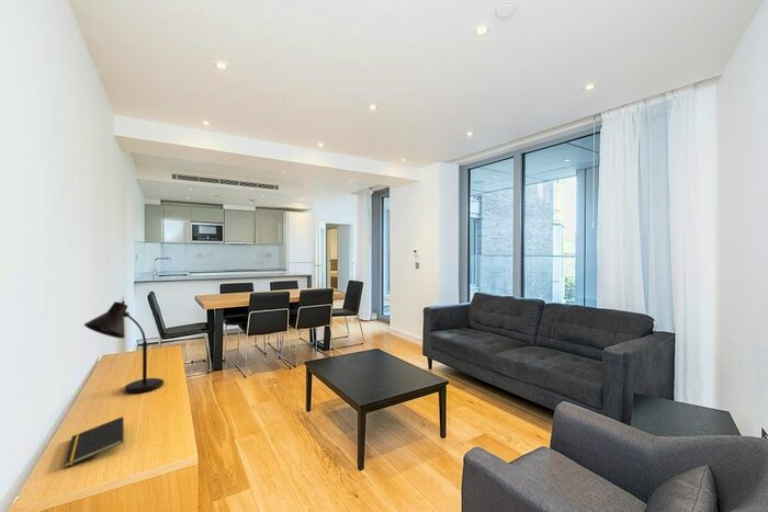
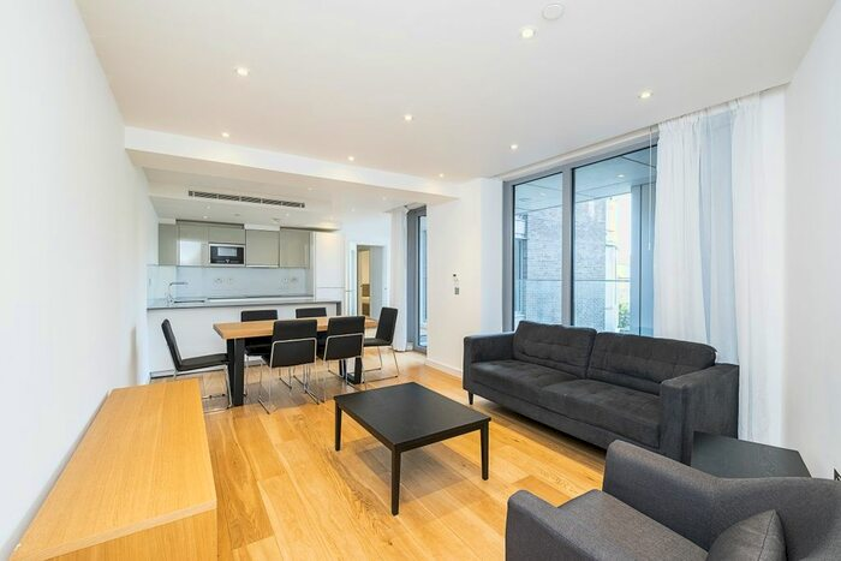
- desk lamp (122, 338)
- notepad (97, 439)
